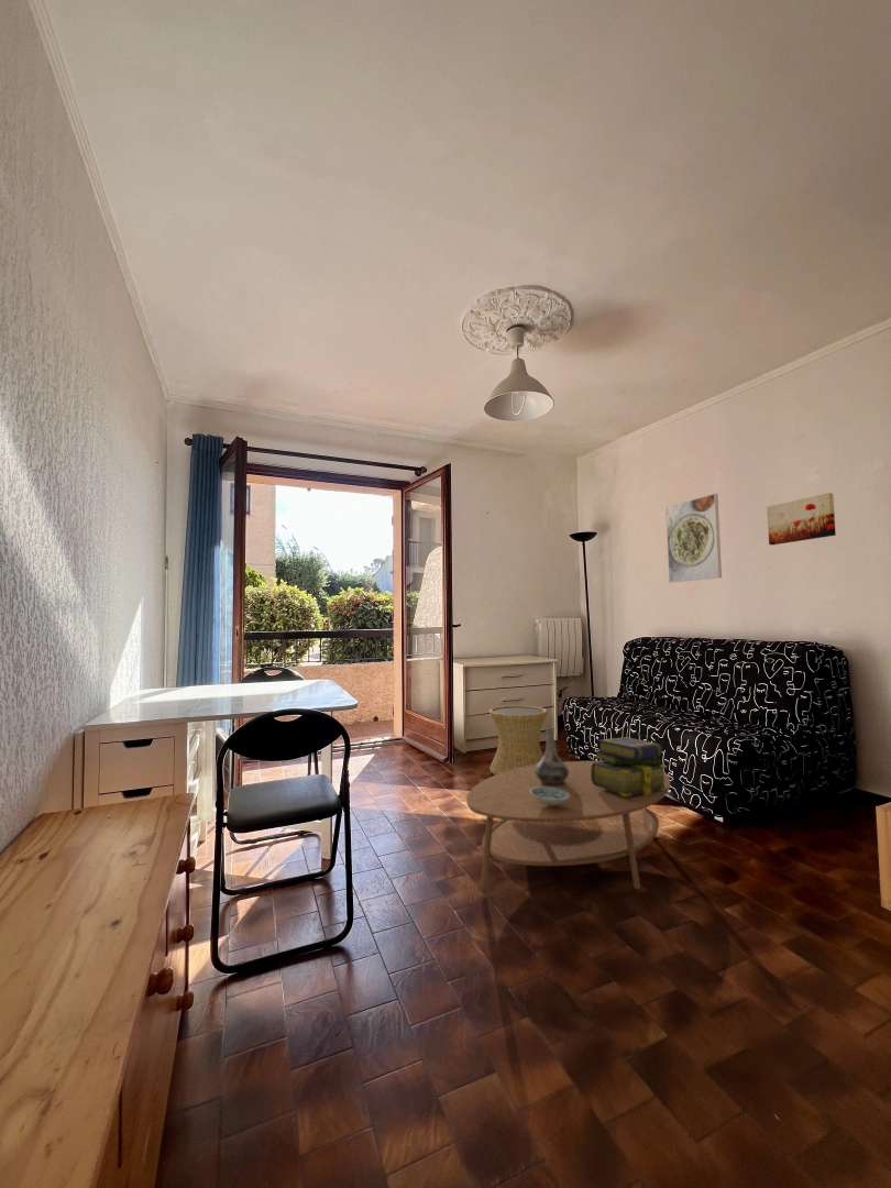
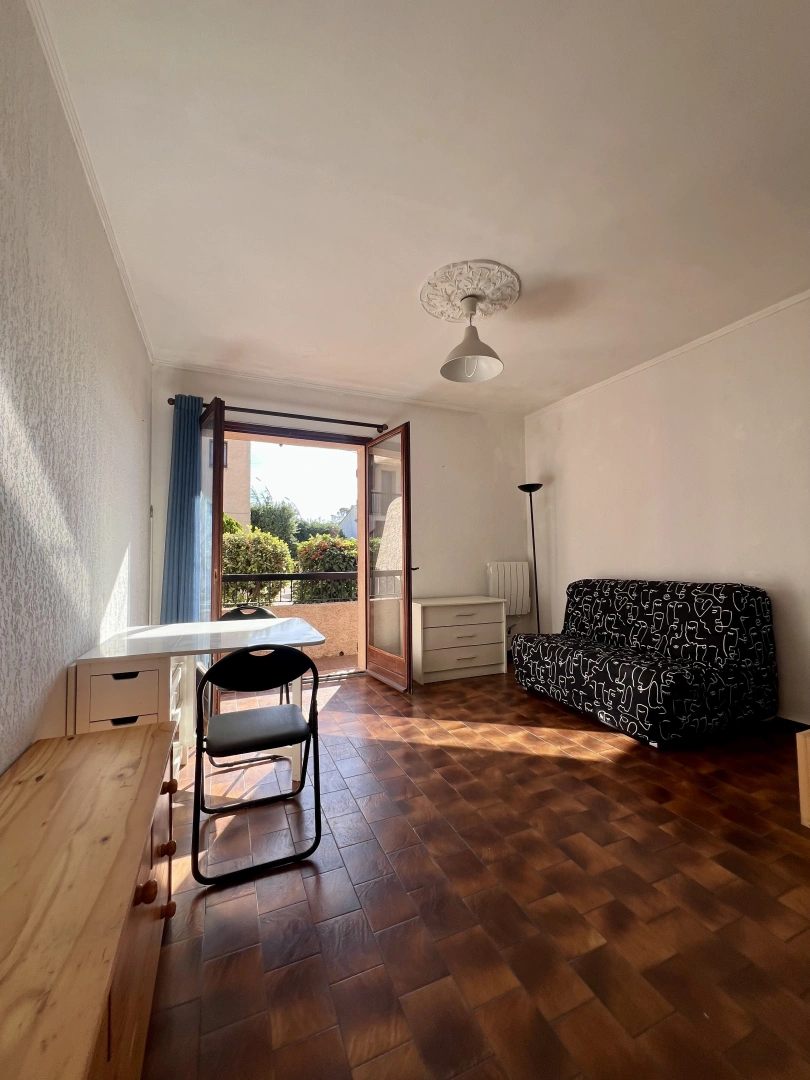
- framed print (692, 540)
- wall art (799, 520)
- coffee table (573, 821)
- stack of books (628, 762)
- decorative vase (551, 755)
- side table (518, 740)
- ceramic bowl (549, 799)
